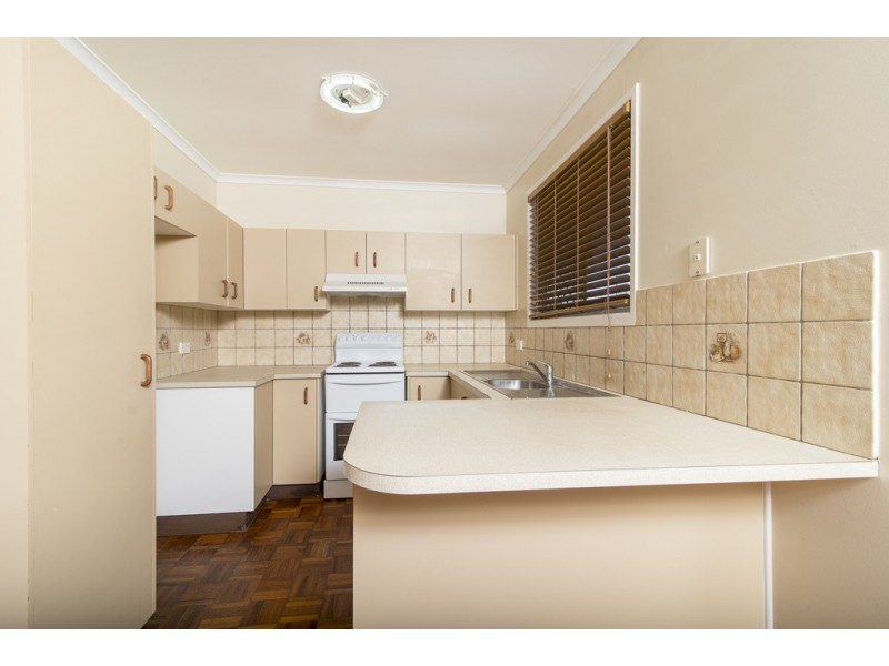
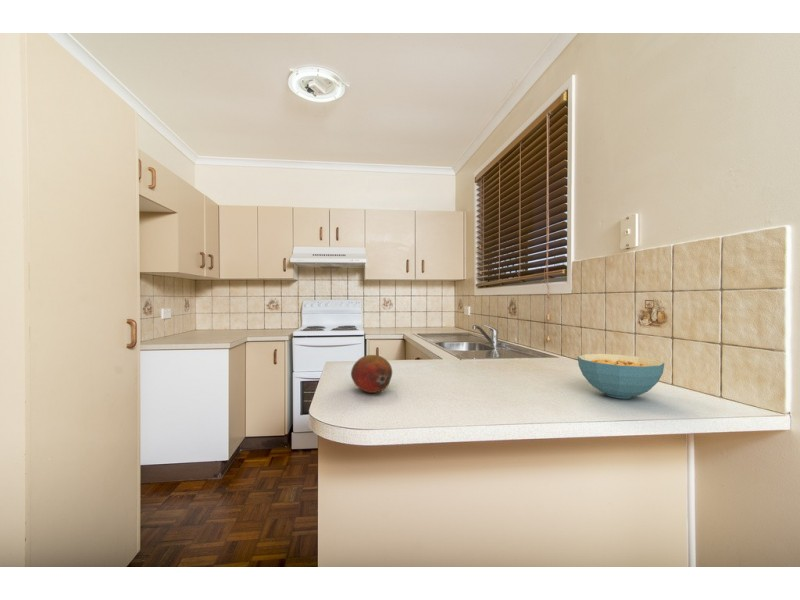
+ fruit (371, 372)
+ cereal bowl (618, 377)
